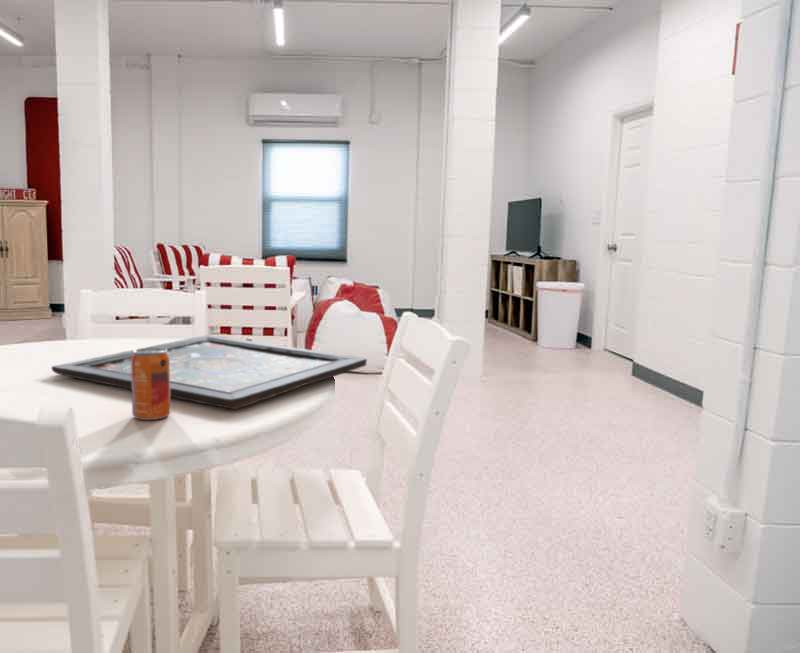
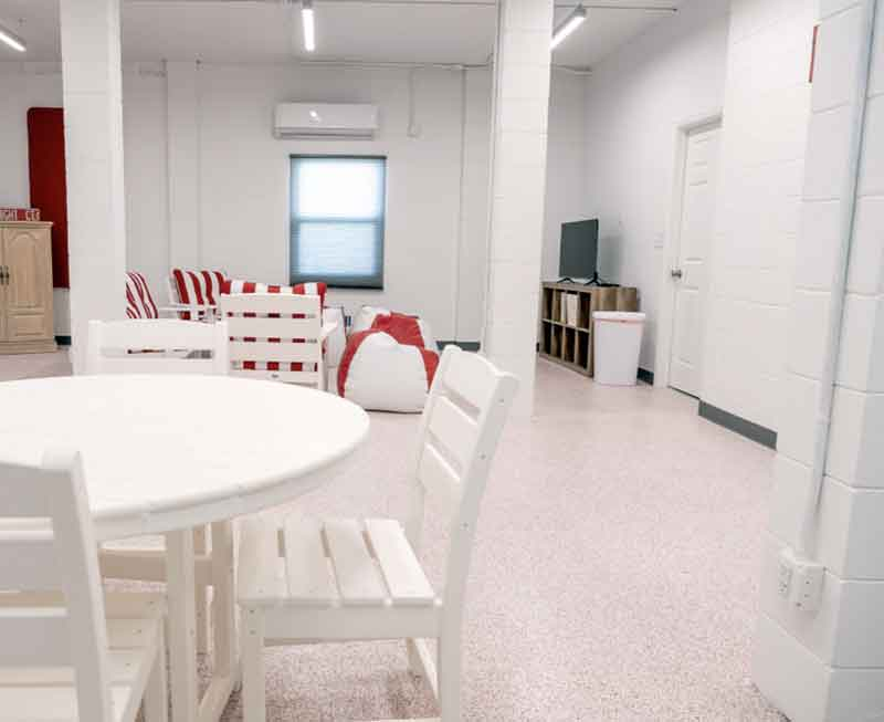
- beverage can (151, 383)
- board game (217, 365)
